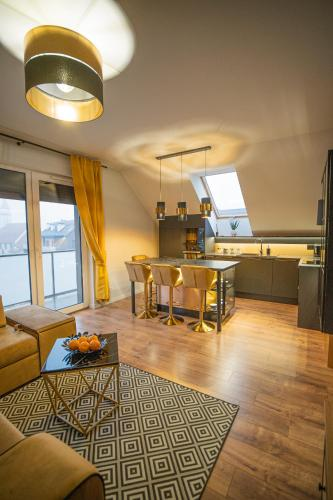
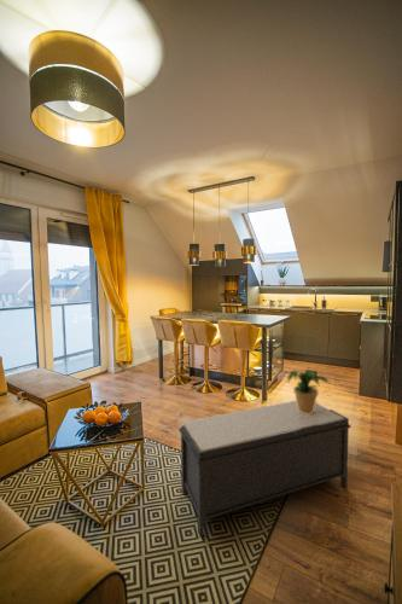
+ bench (264, 454)
+ potted plant (305, 390)
